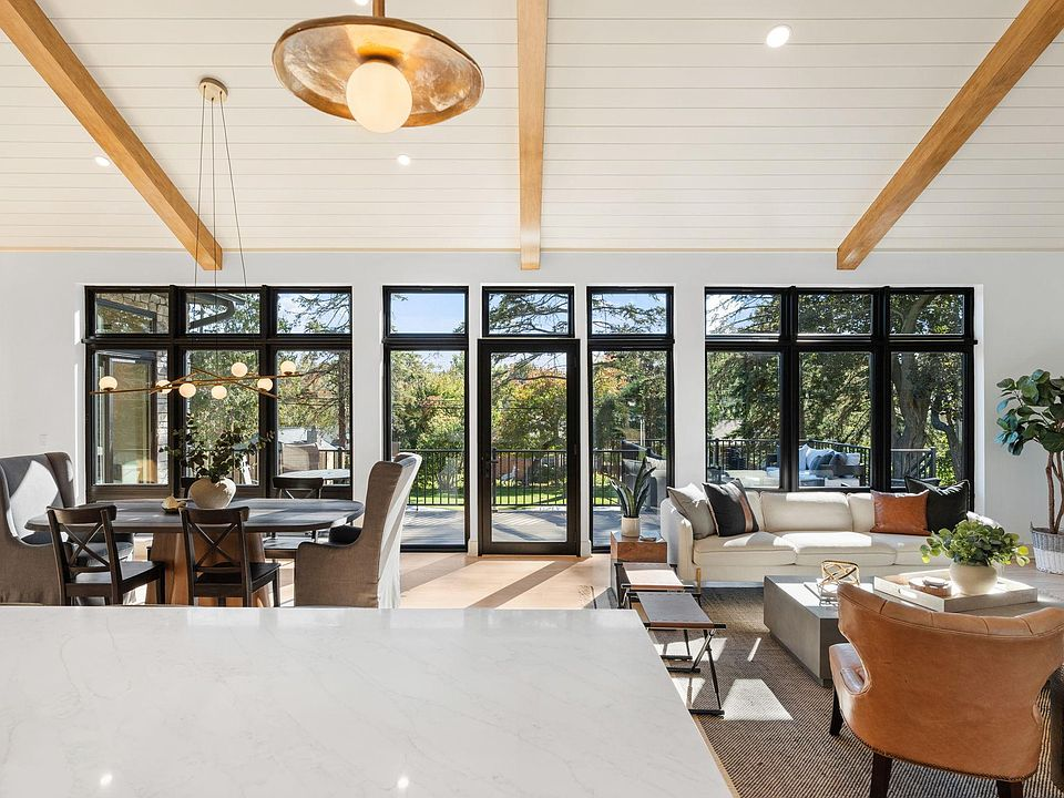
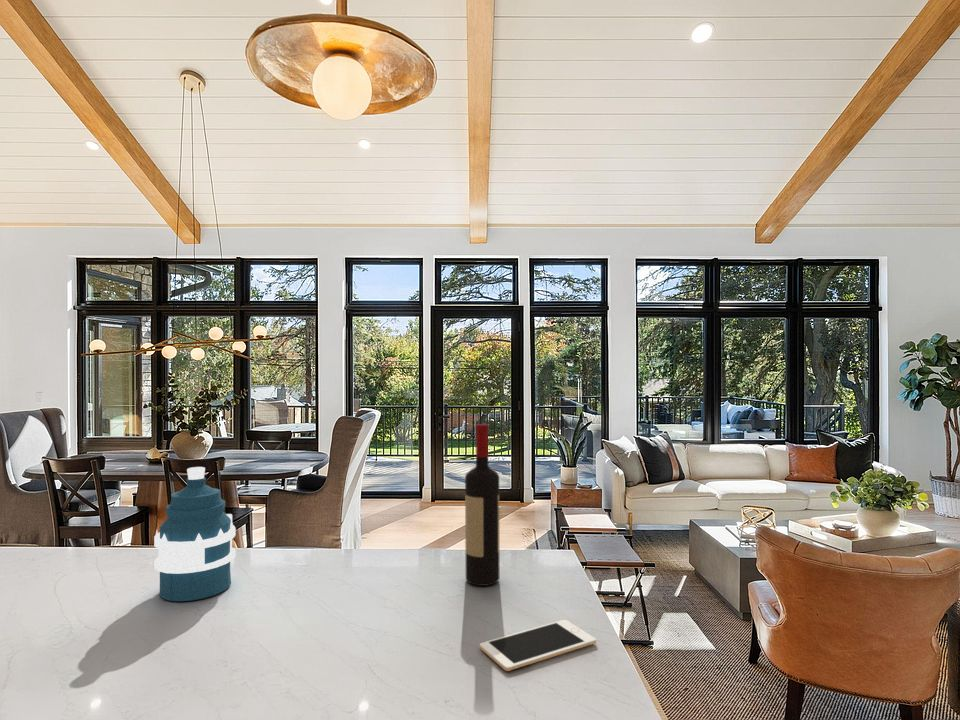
+ water bottle (196, 527)
+ cell phone (538, 643)
+ wine bottle (482, 502)
